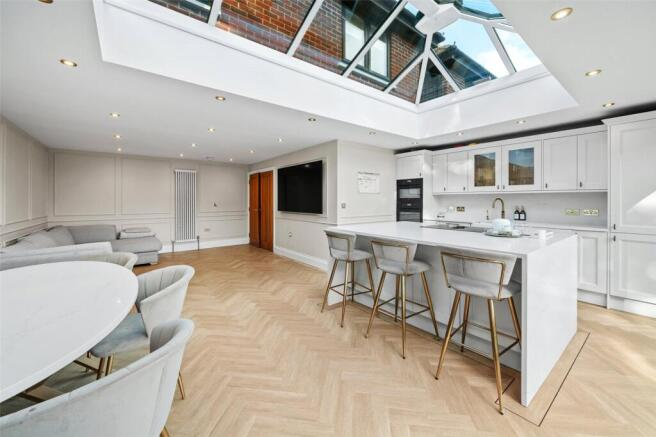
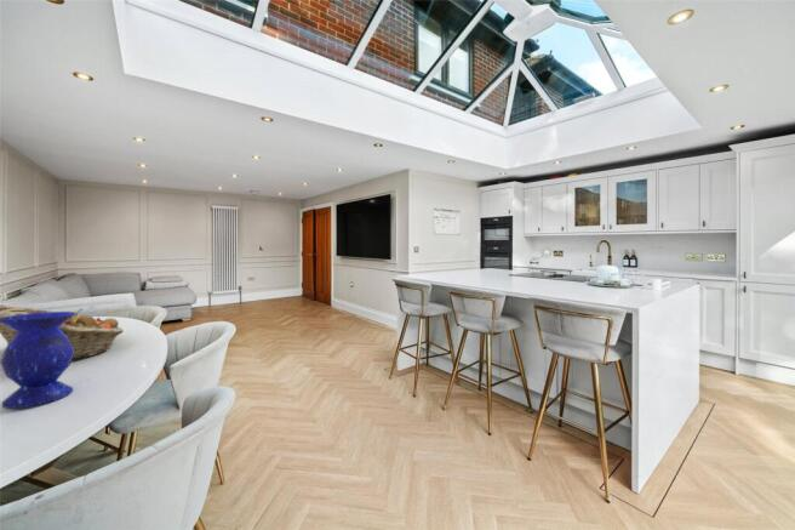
+ fruit basket (59, 329)
+ vase (39, 357)
